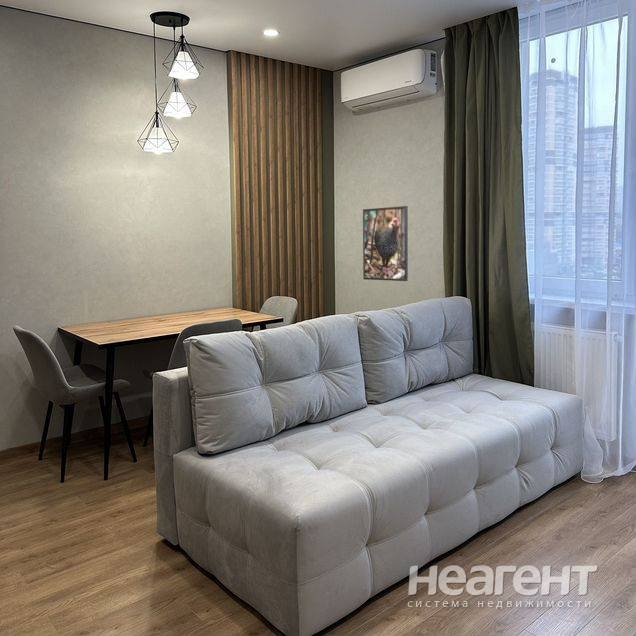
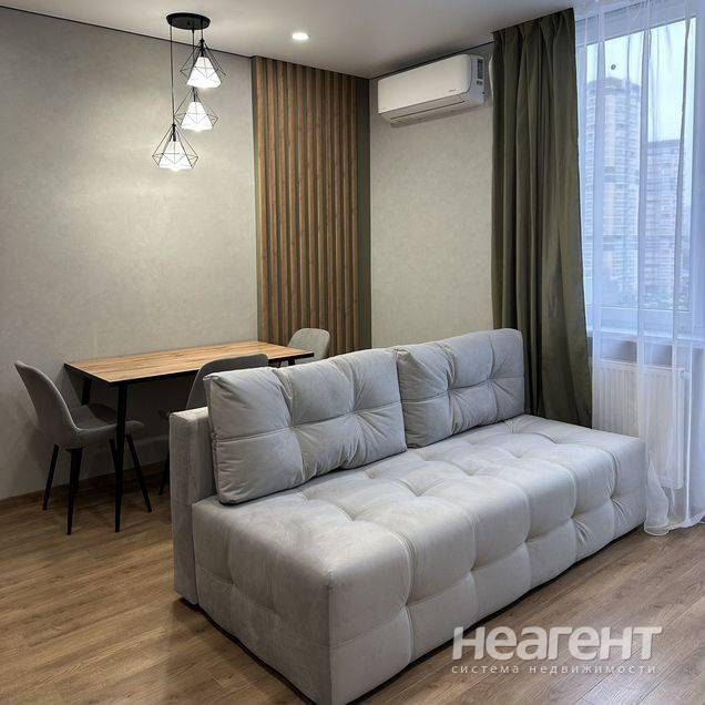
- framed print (384, 244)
